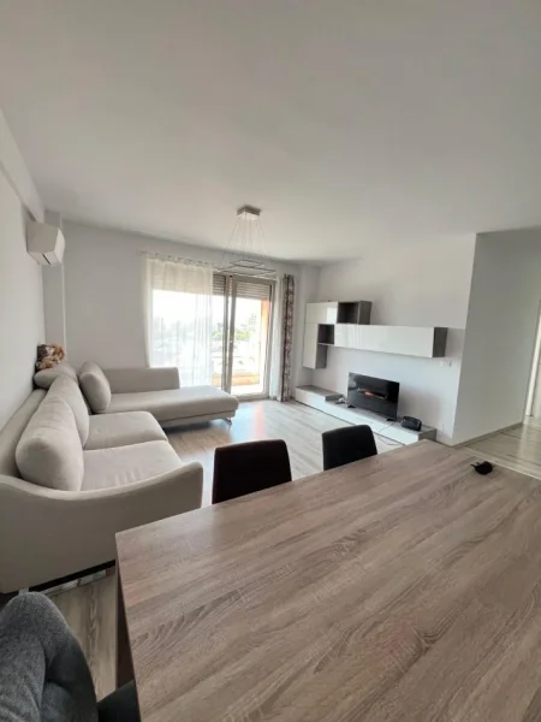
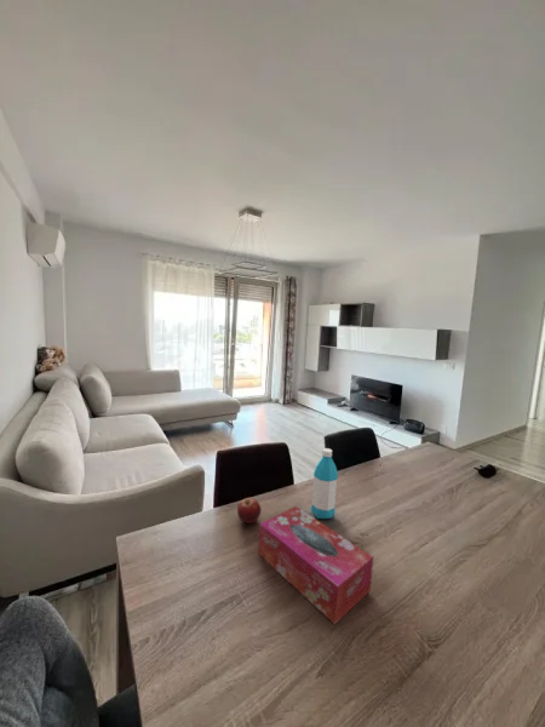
+ tissue box (311, 555)
+ water bottle (325, 482)
+ fruit (248, 509)
